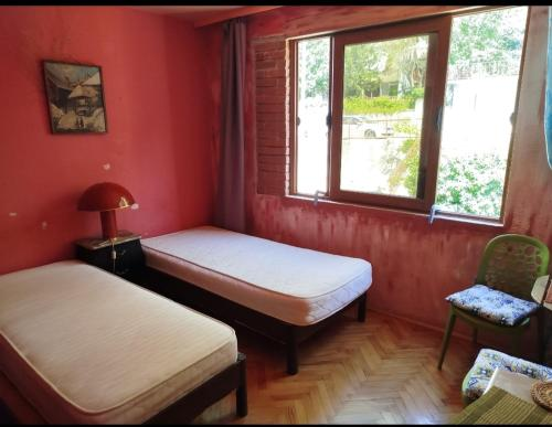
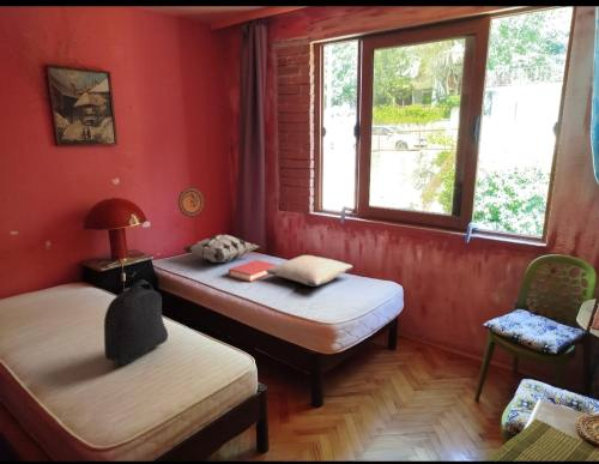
+ pillow (309, 269)
+ decorative plate (190, 201)
+ decorative pillow (222, 247)
+ hardback book (253, 270)
+ backpack (135, 318)
